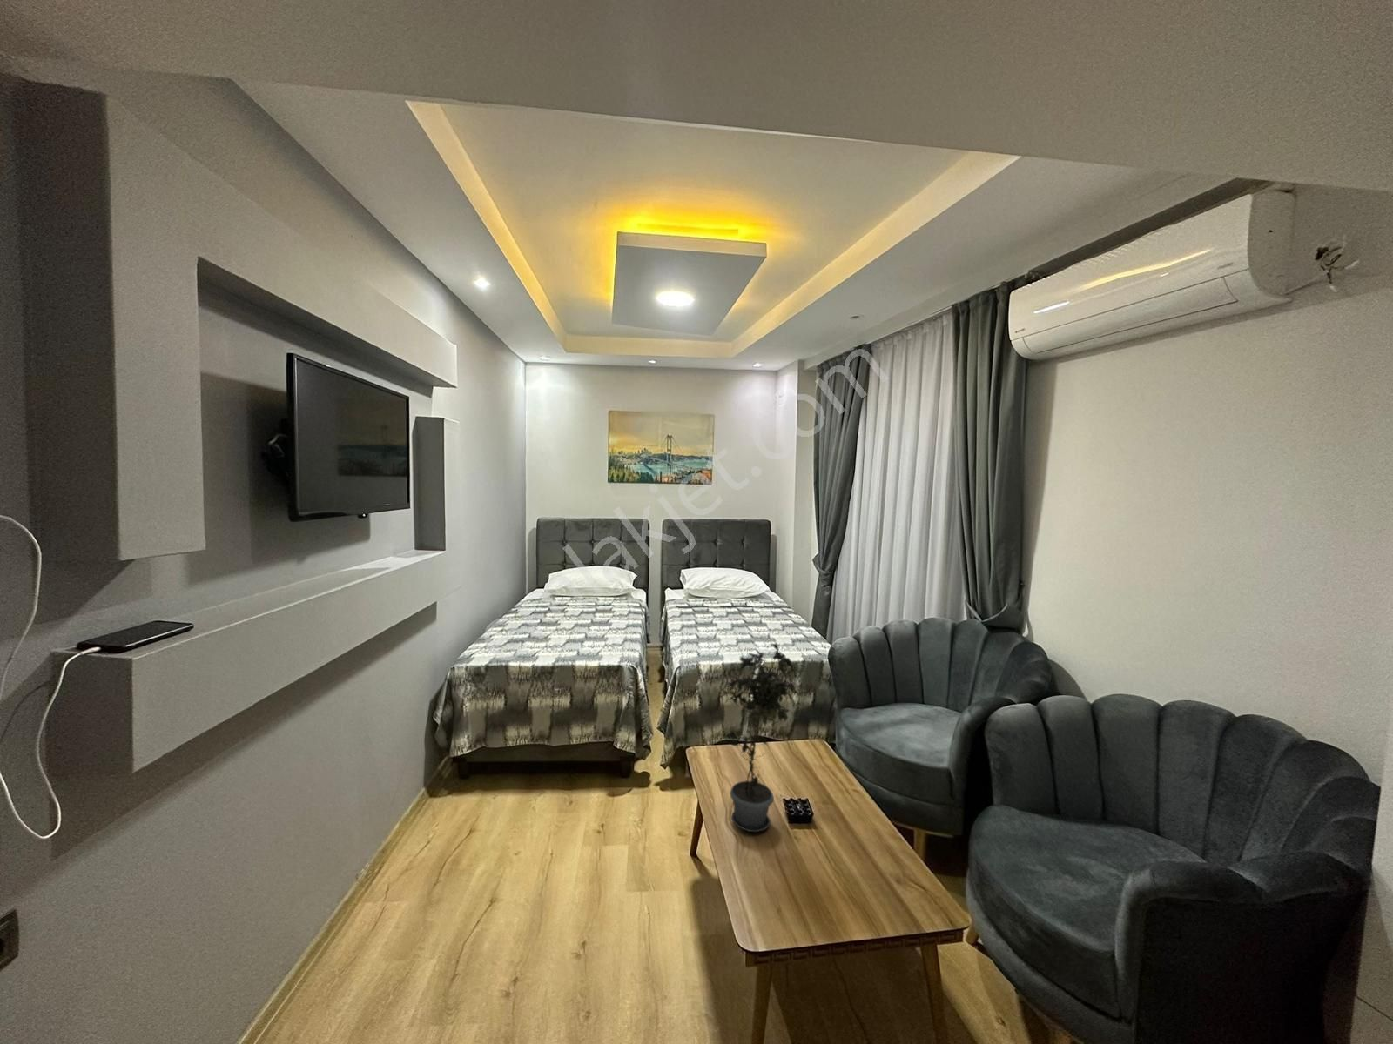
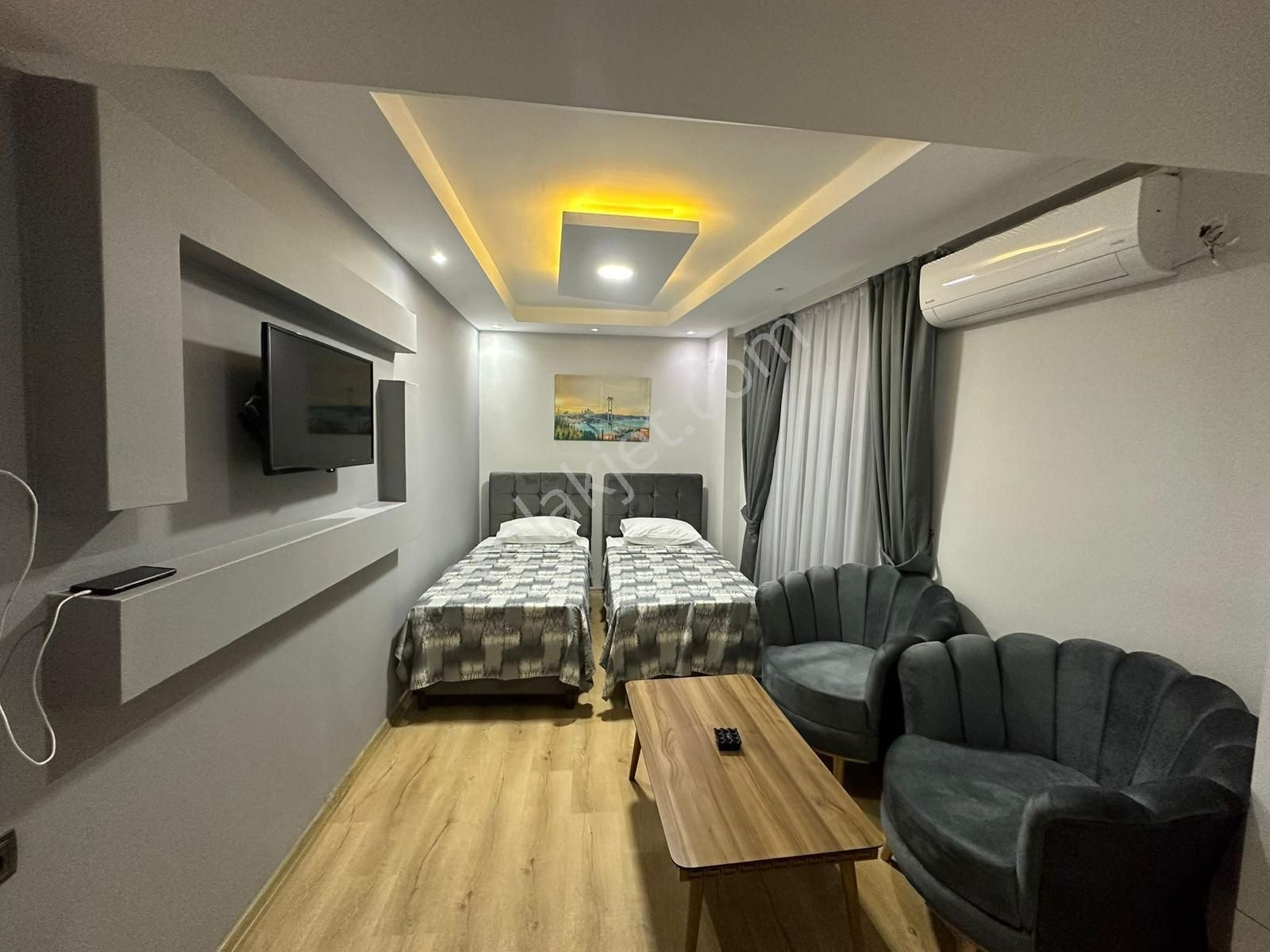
- potted plant (757, 737)
